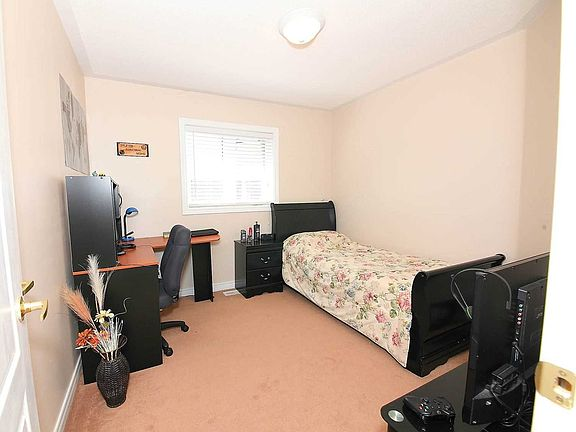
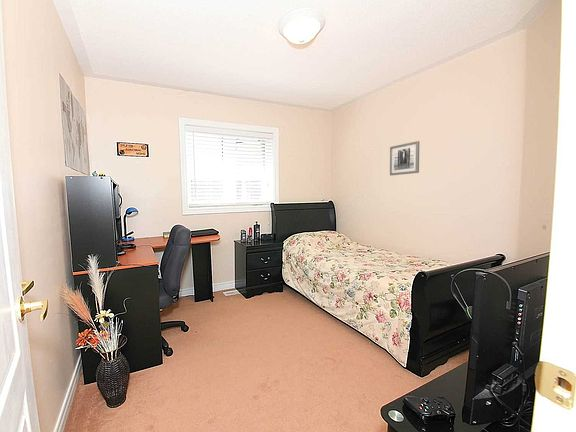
+ wall art (403, 159)
